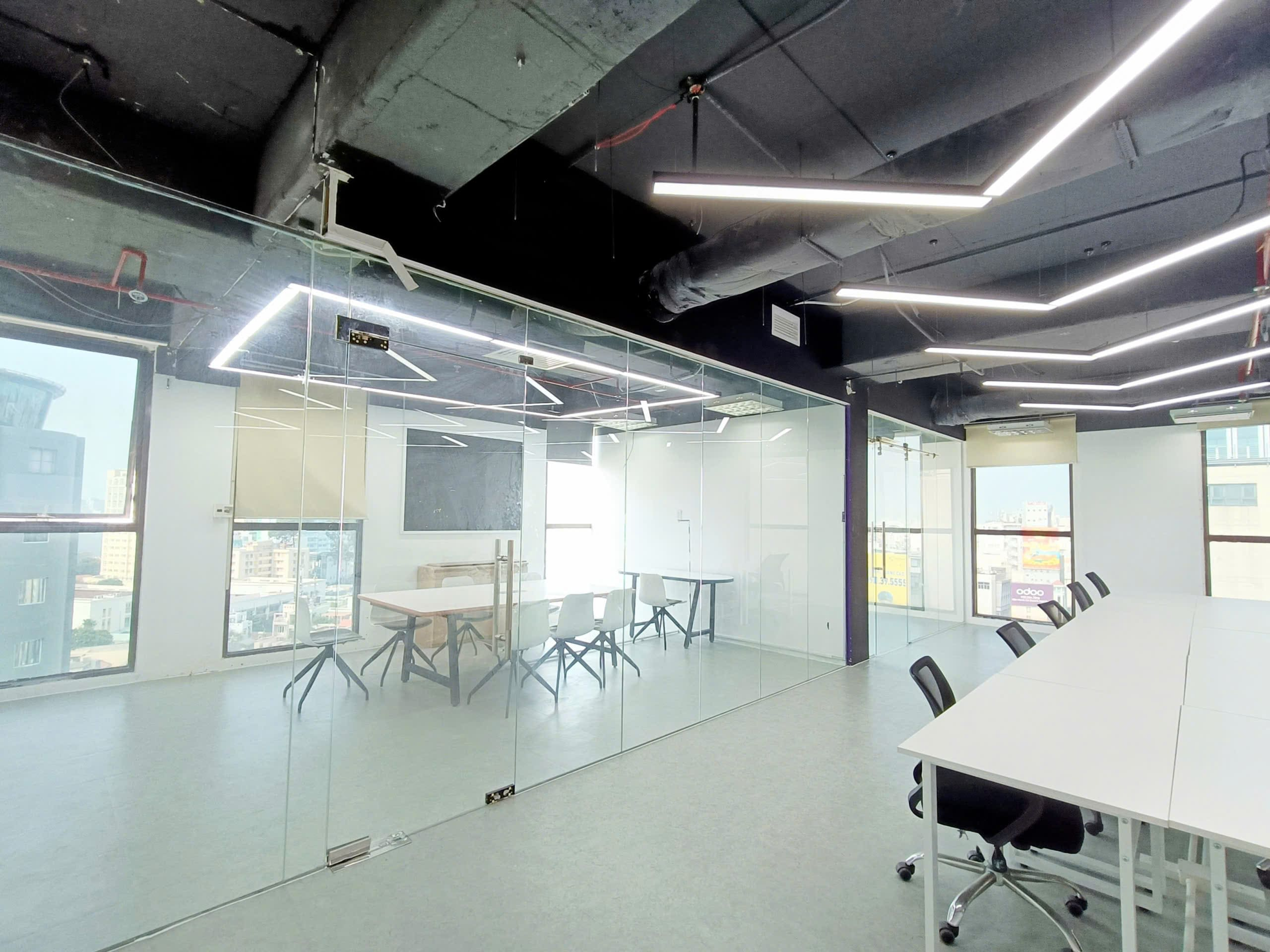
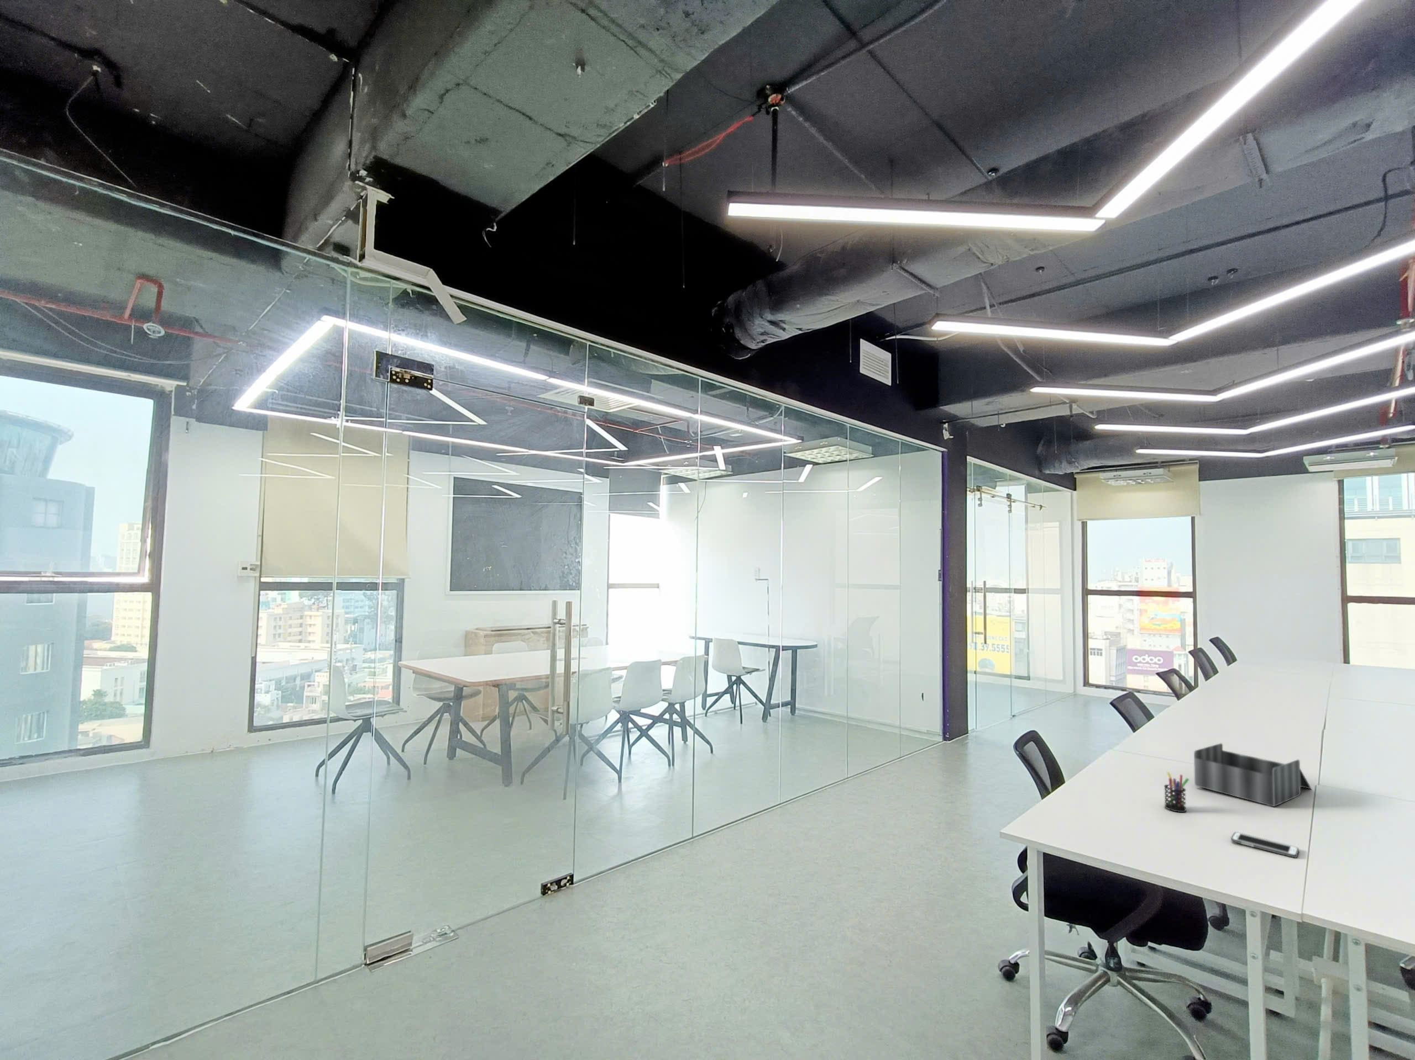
+ desk organizer (1252, 771)
+ cell phone (1265, 844)
+ pen holder (1178, 791)
